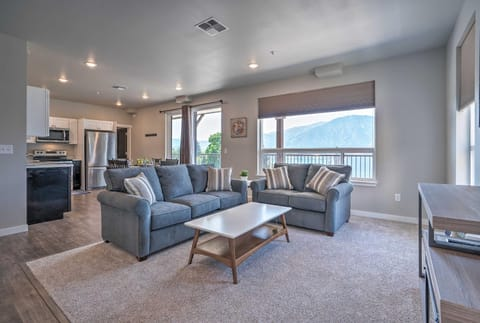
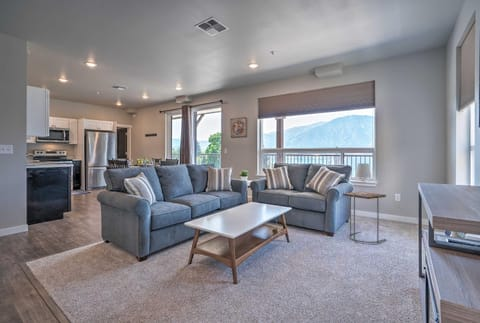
+ table lamp (363, 177)
+ side table (354, 215)
